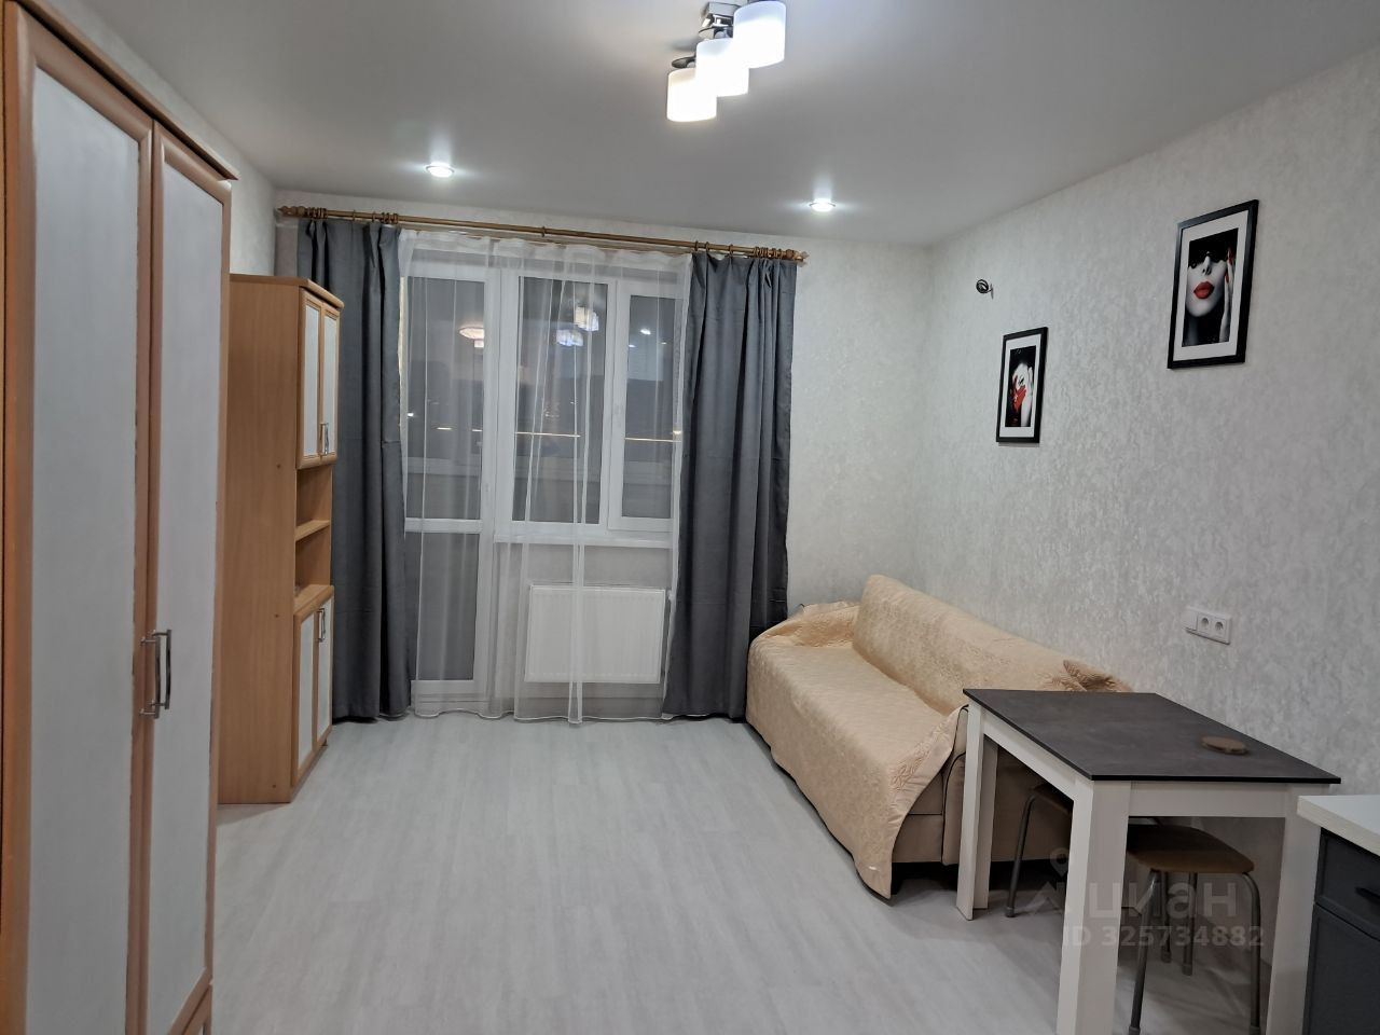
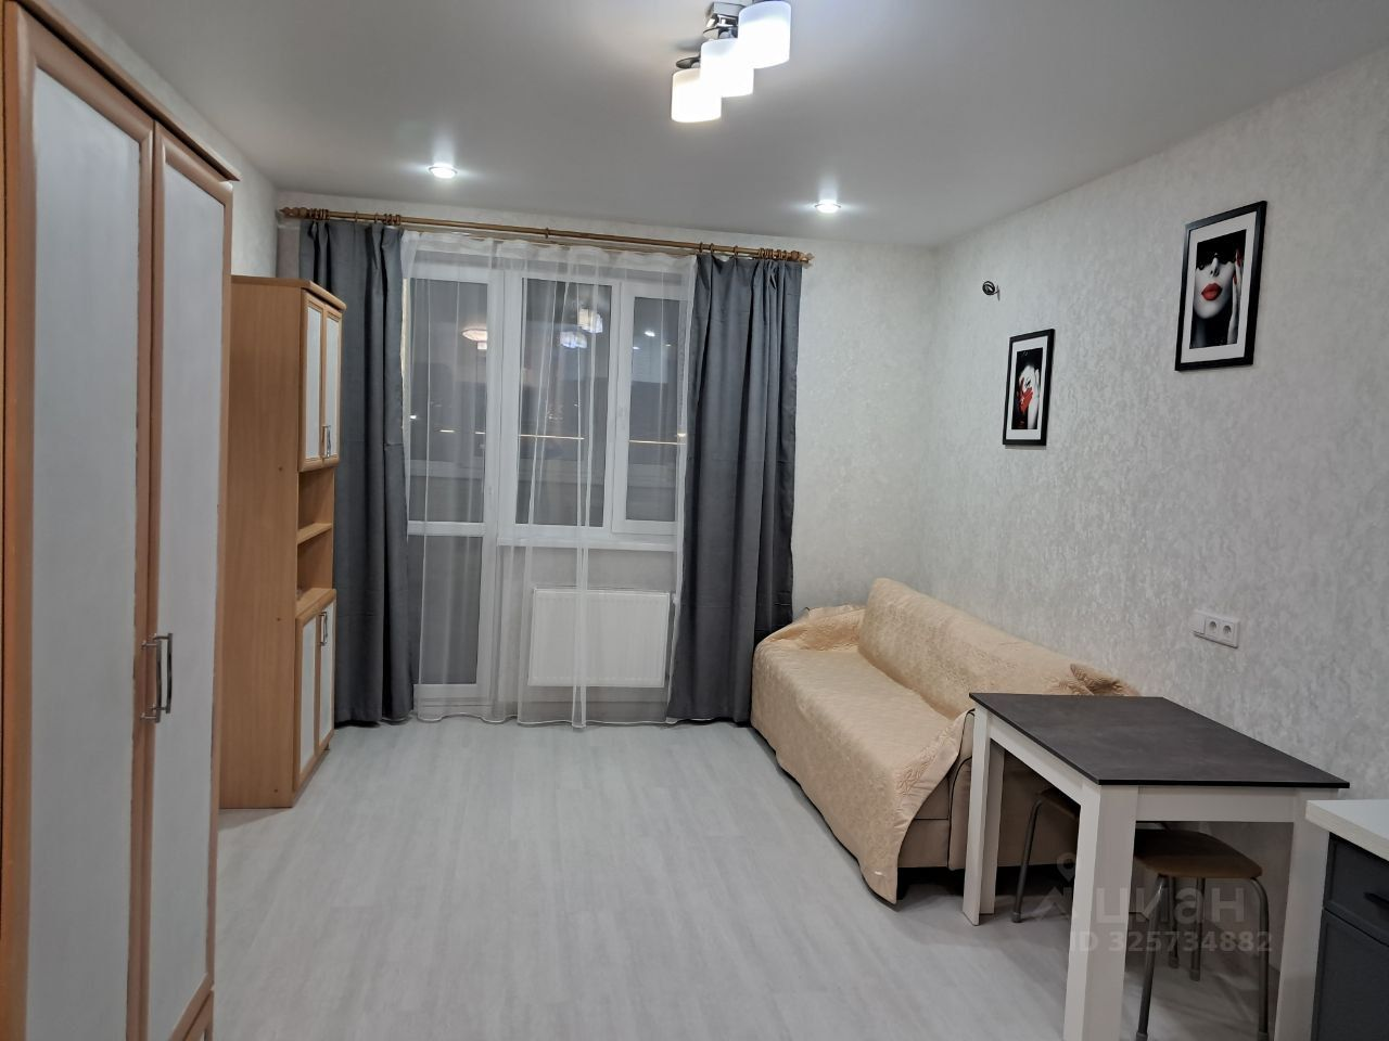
- coaster (1222, 745)
